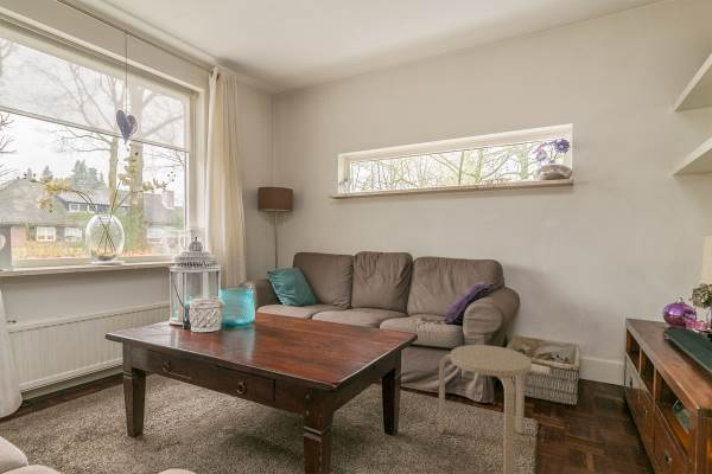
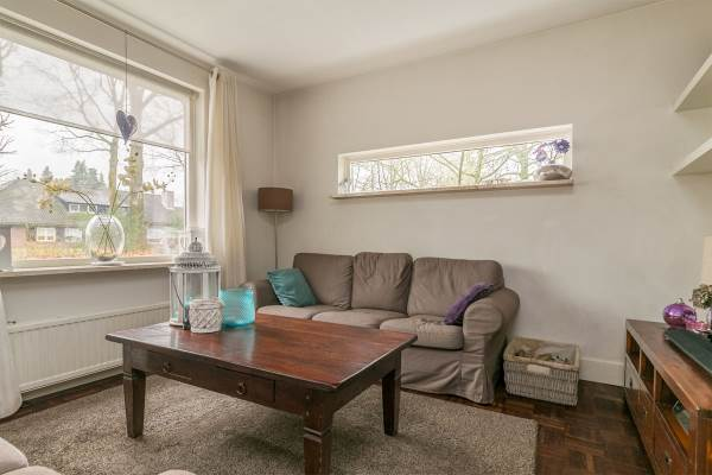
- stool (504, 398)
